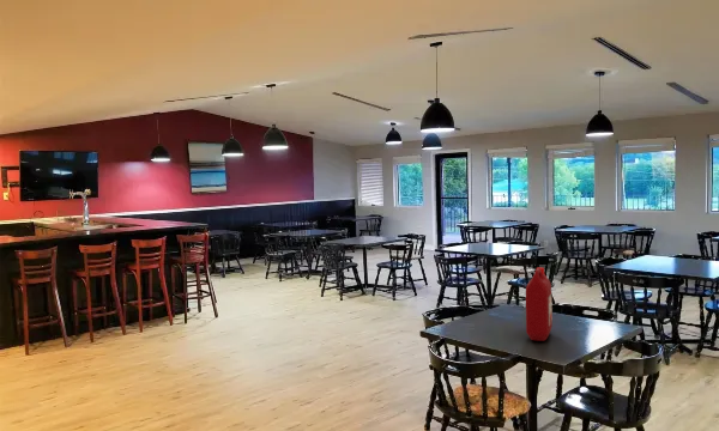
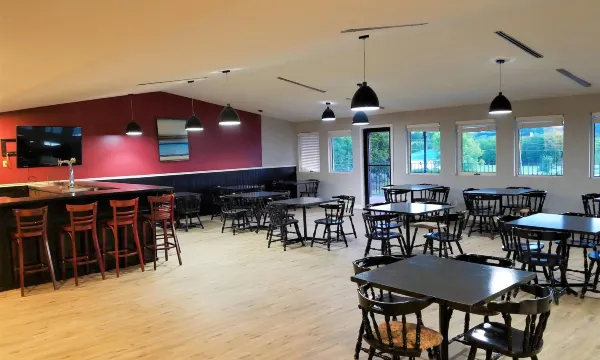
- ketchup jug (538, 302)
